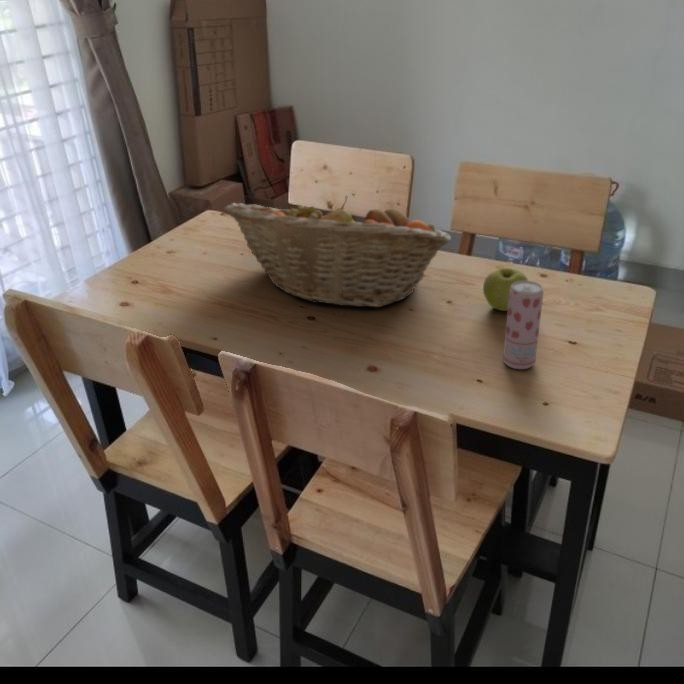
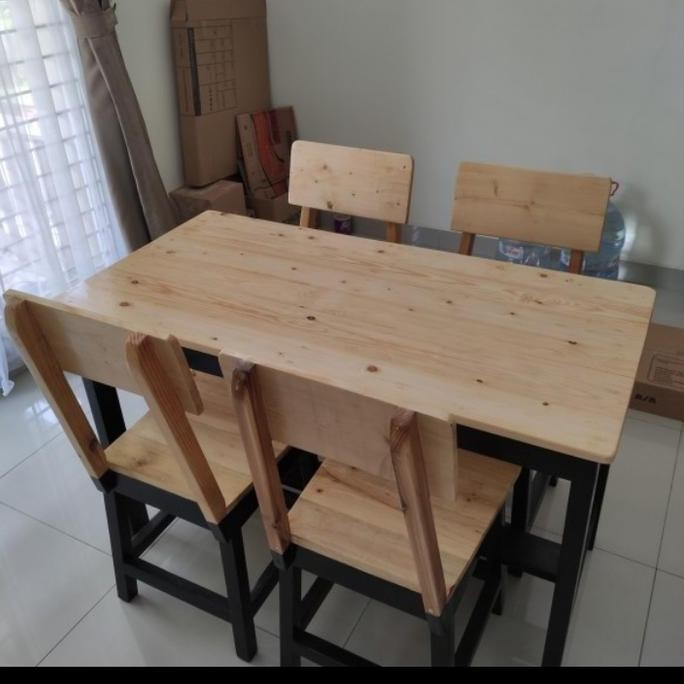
- fruit basket (336, 239)
- beverage can (522, 325)
- apple (506, 290)
